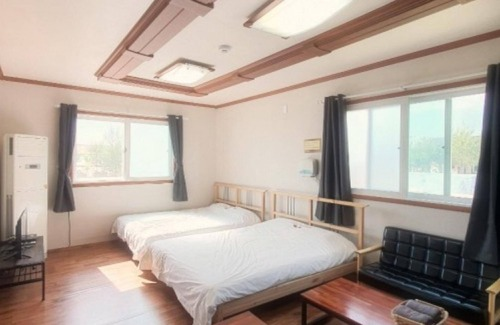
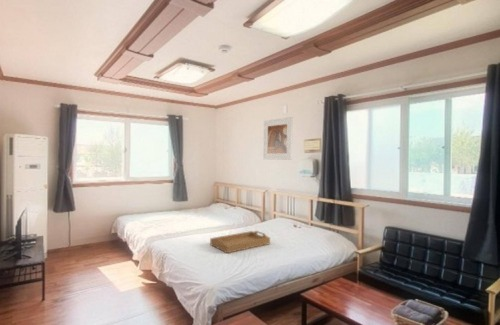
+ serving tray (240, 240)
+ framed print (277, 139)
